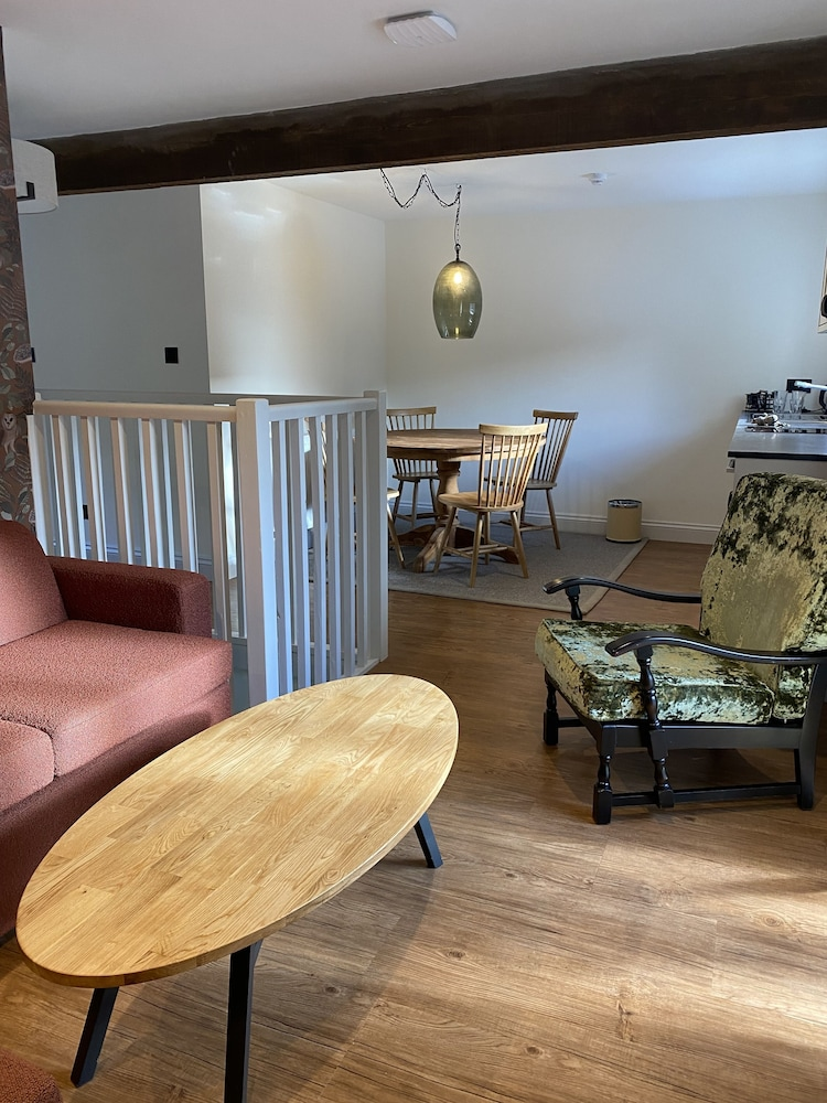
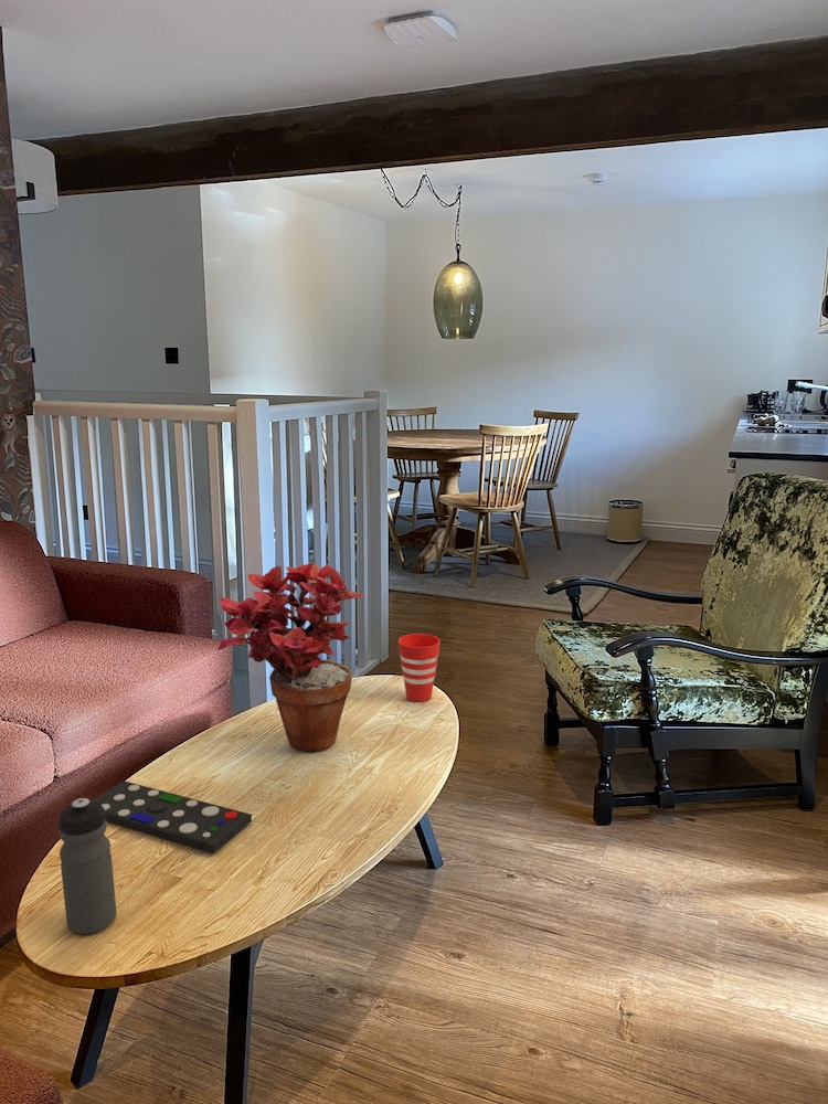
+ remote control (166, 813)
+ cup (418, 668)
+ potted plant (297, 660)
+ water bottle (86, 861)
